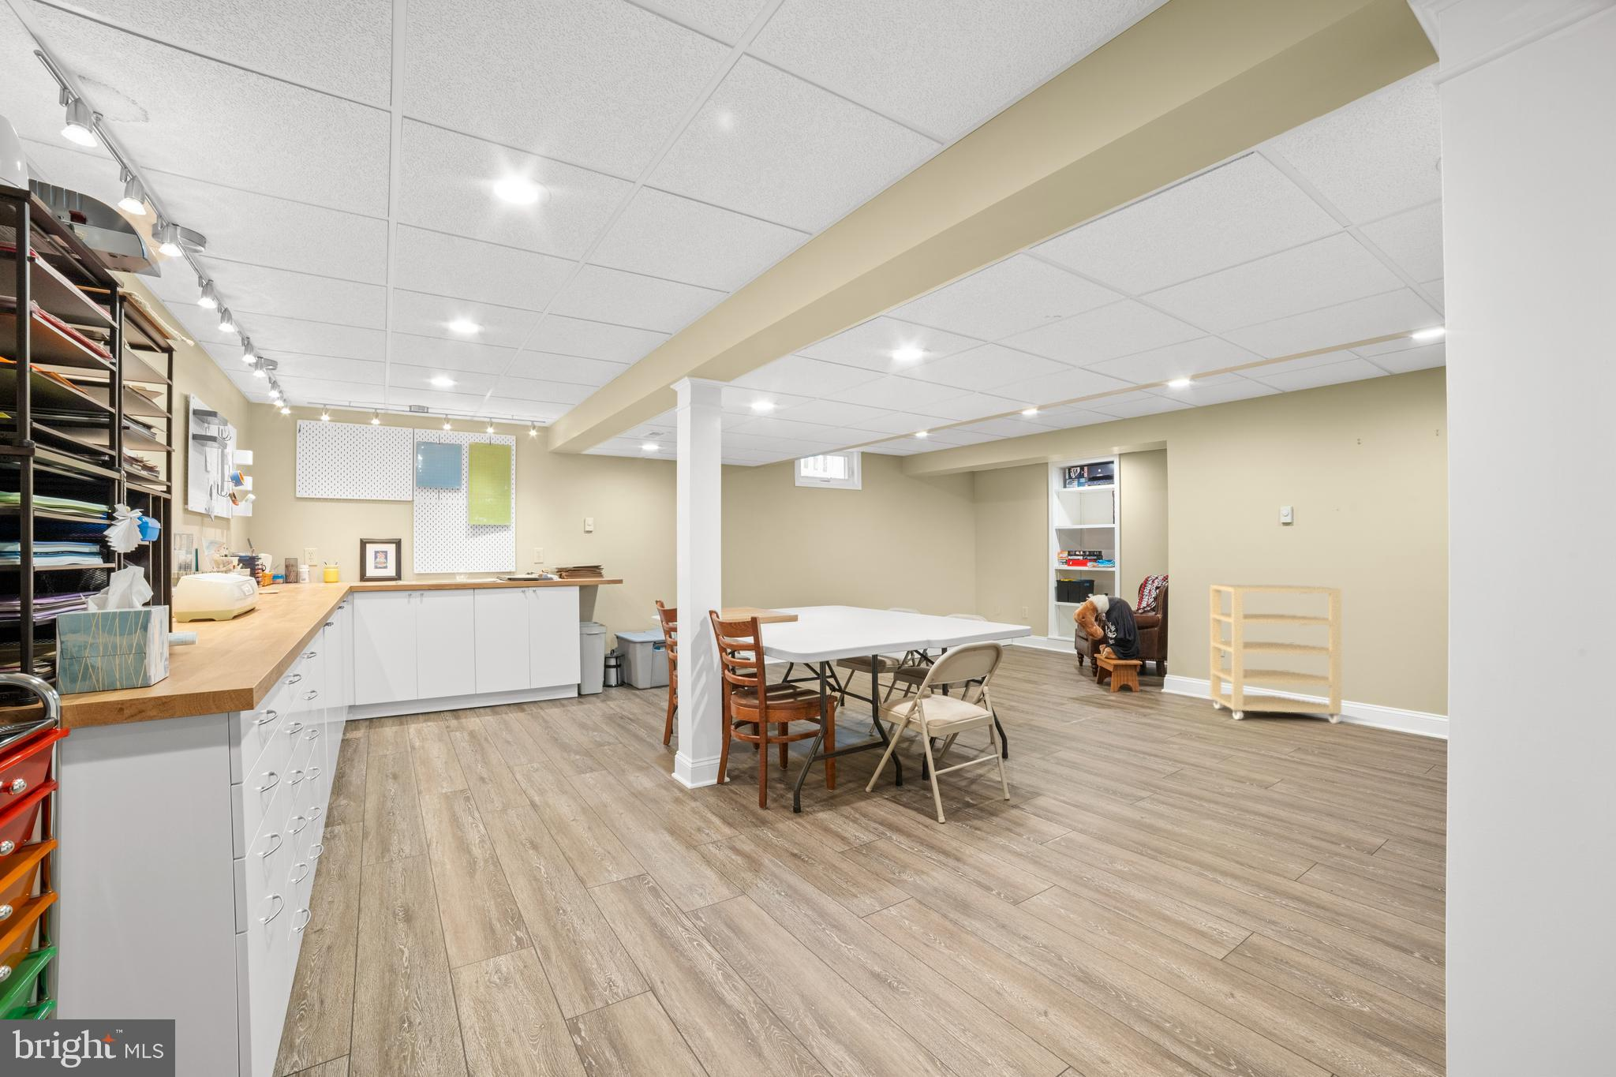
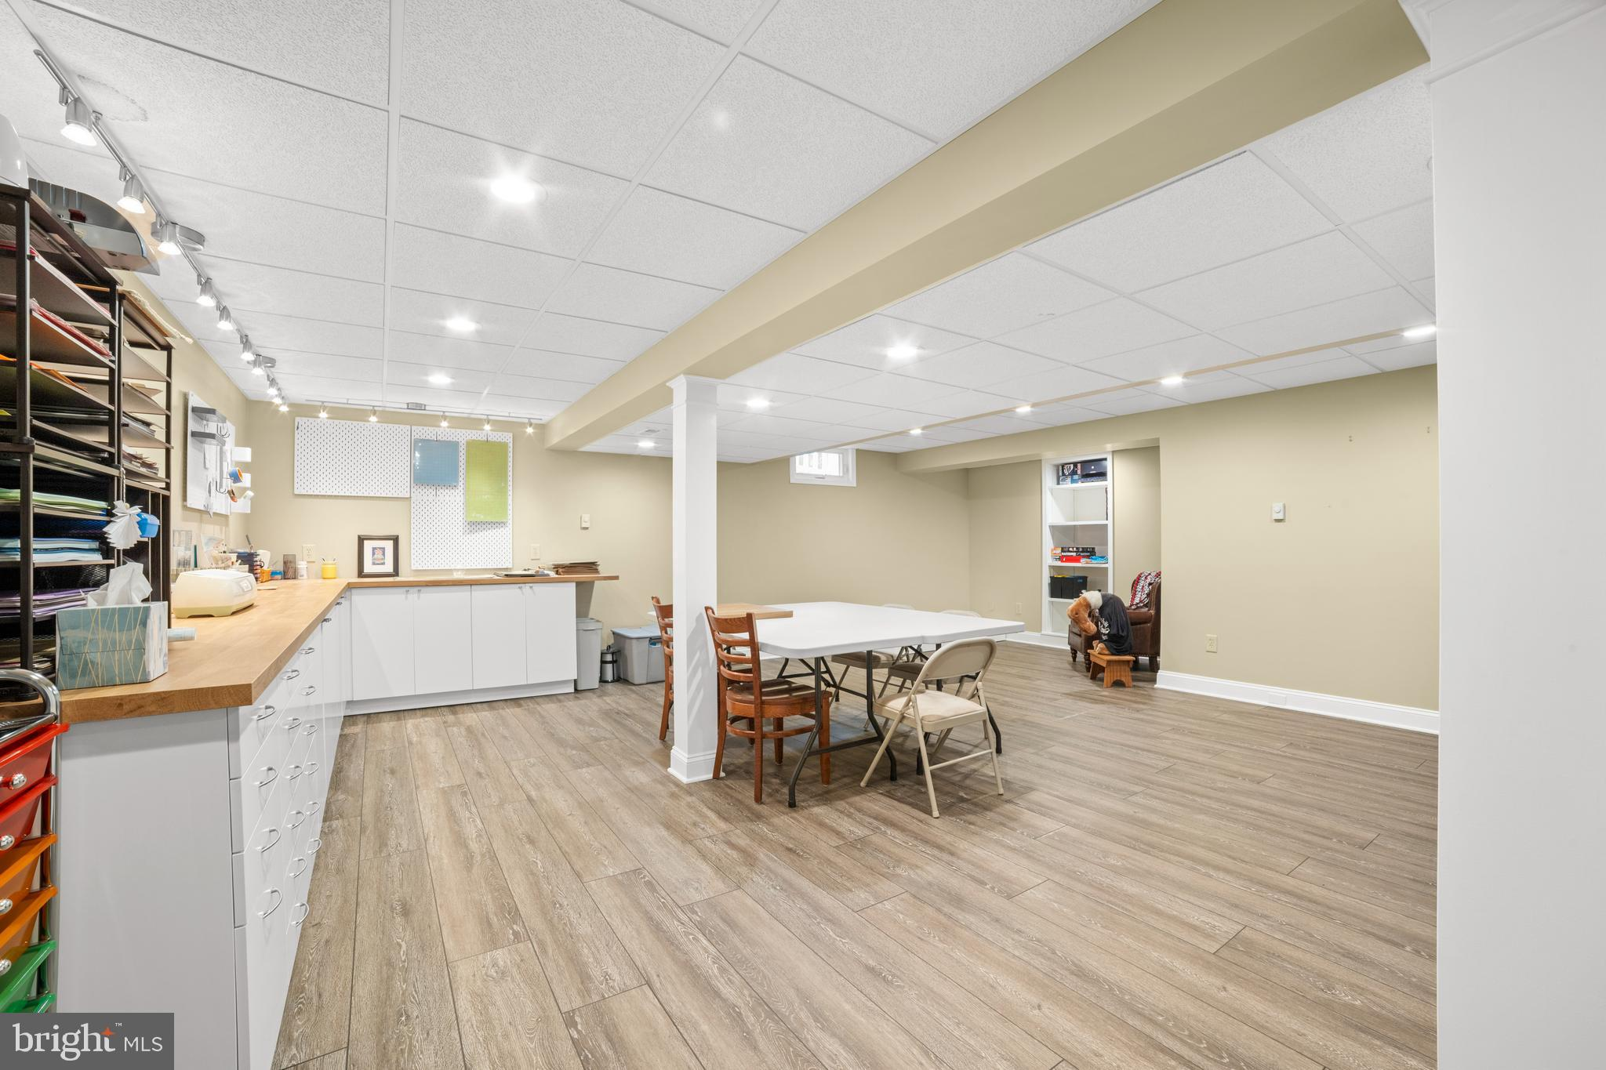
- shelving unit (1272, 651)
